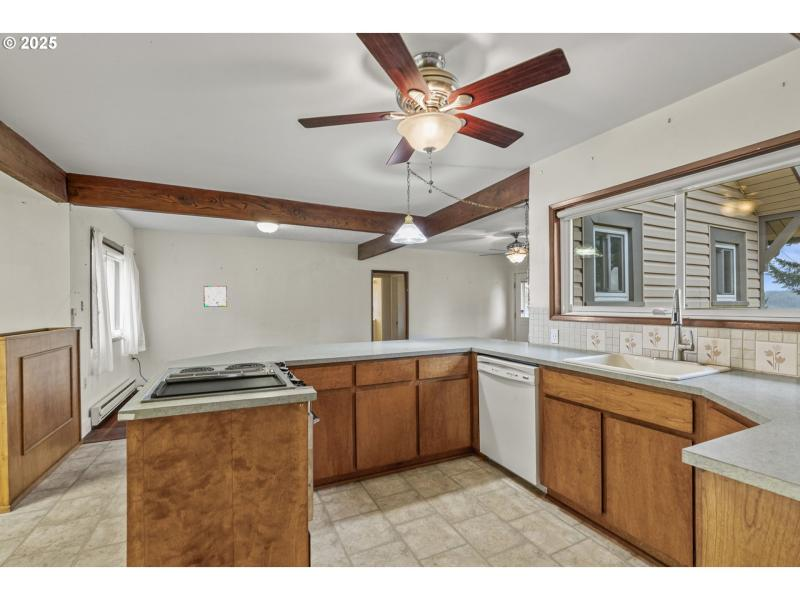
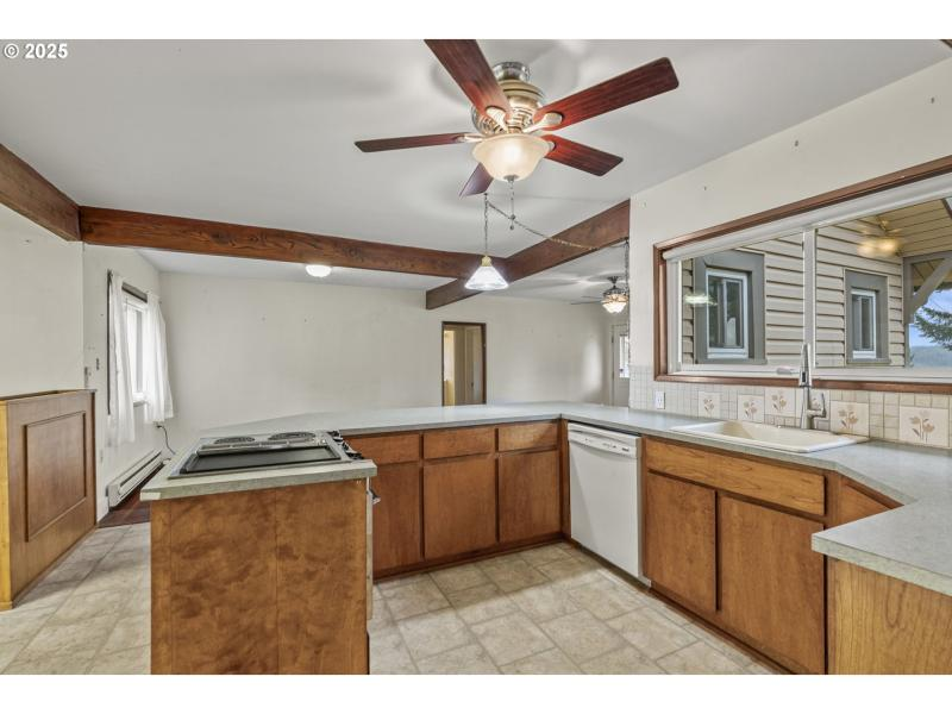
- wall art (215, 296)
